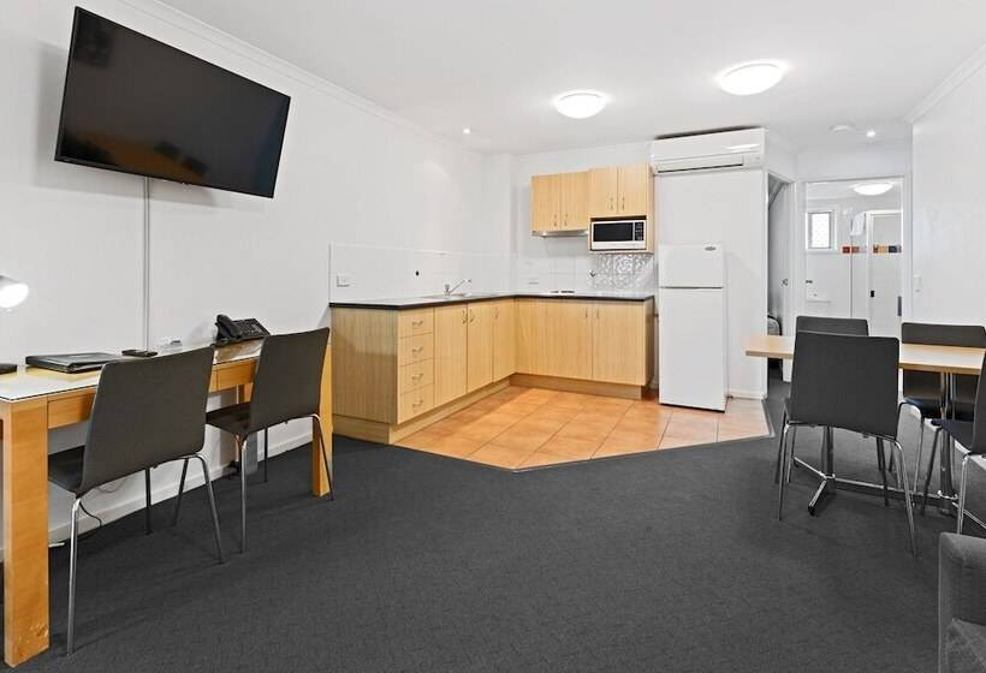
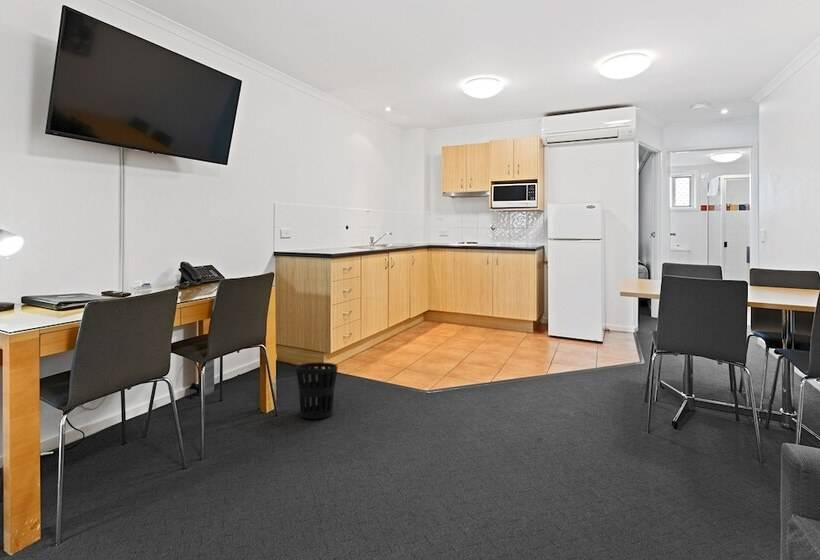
+ wastebasket (316, 390)
